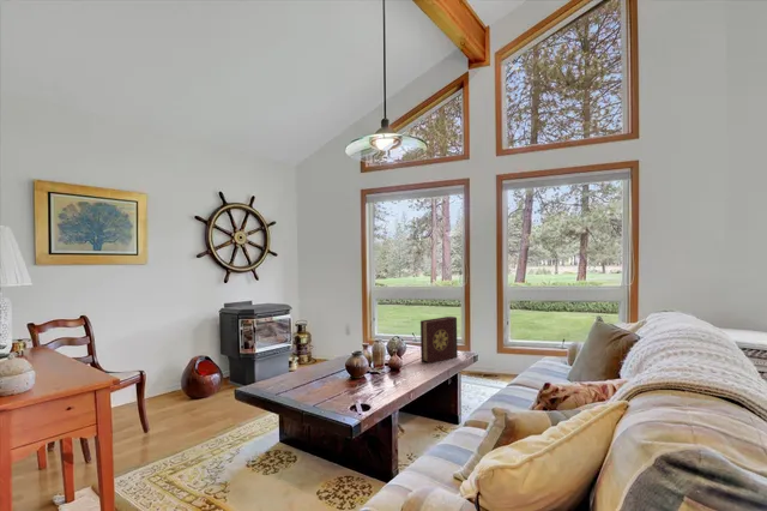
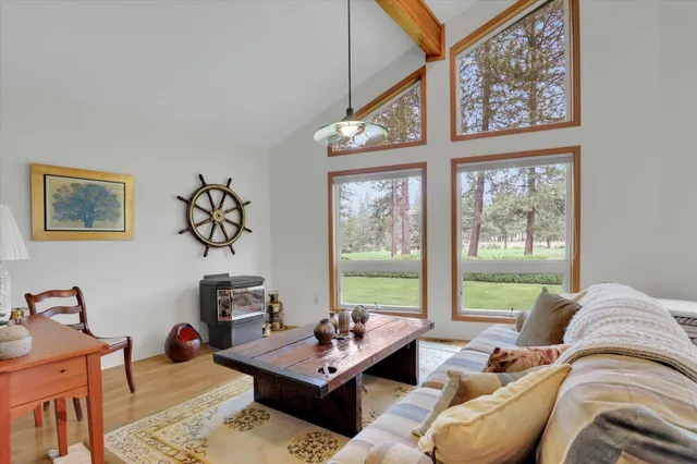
- book (440, 338)
